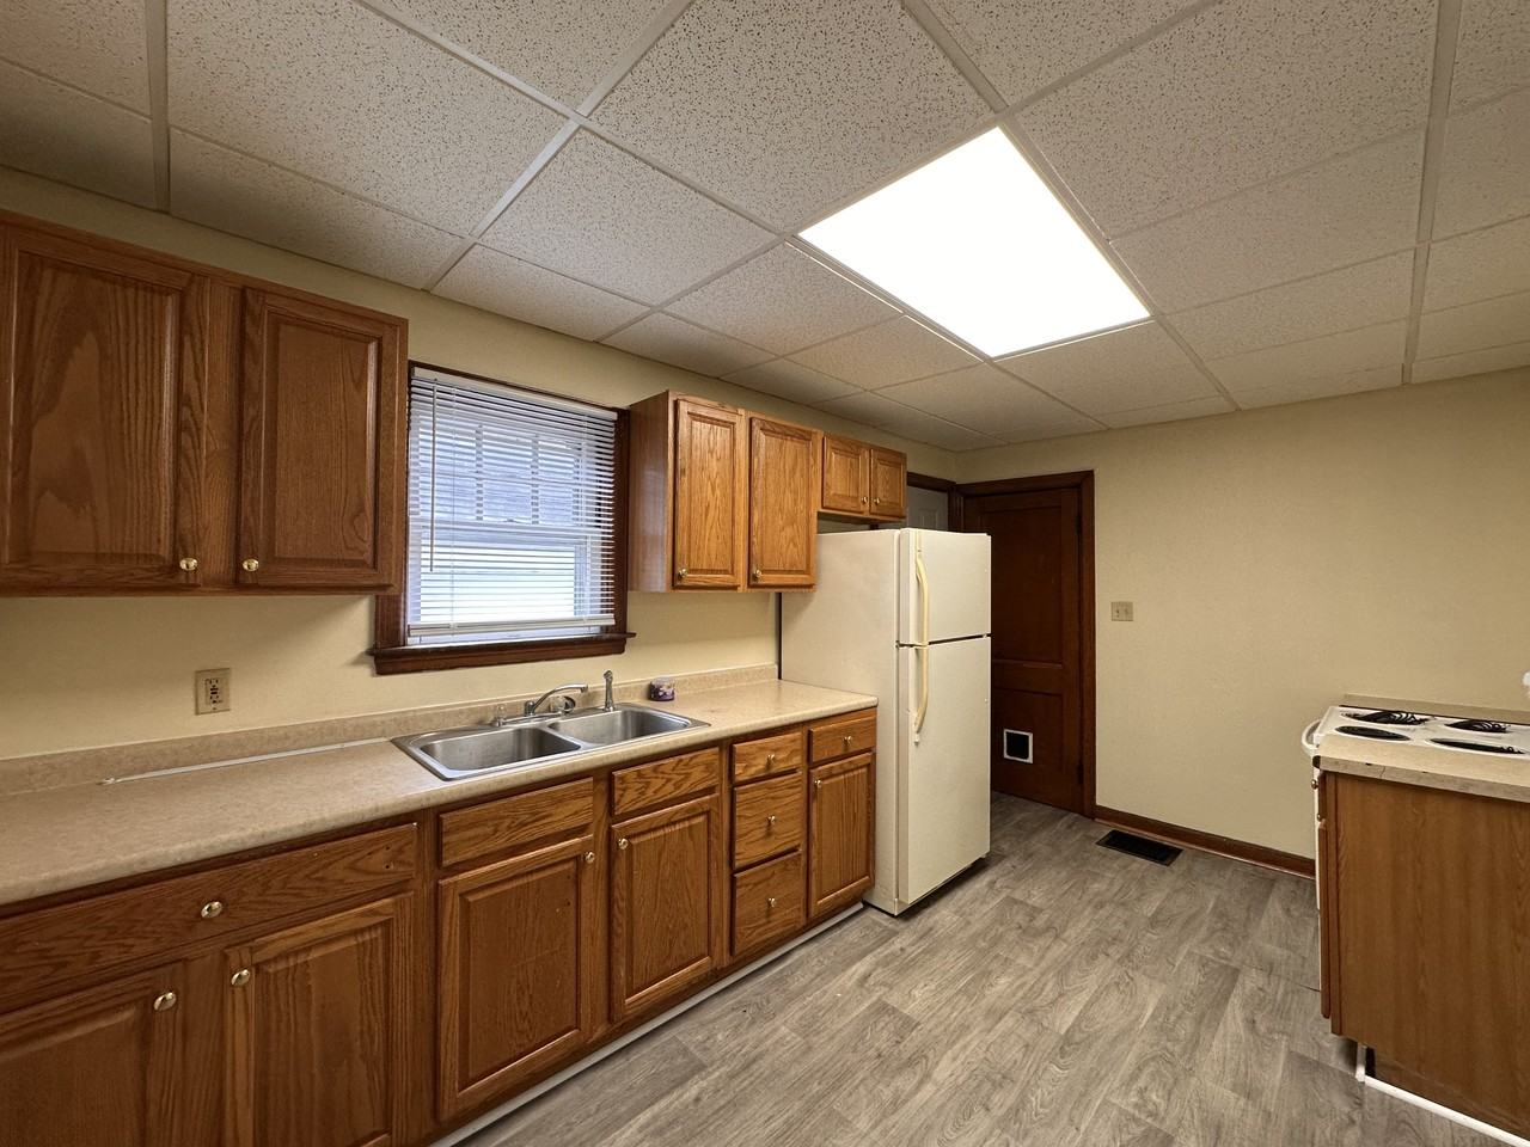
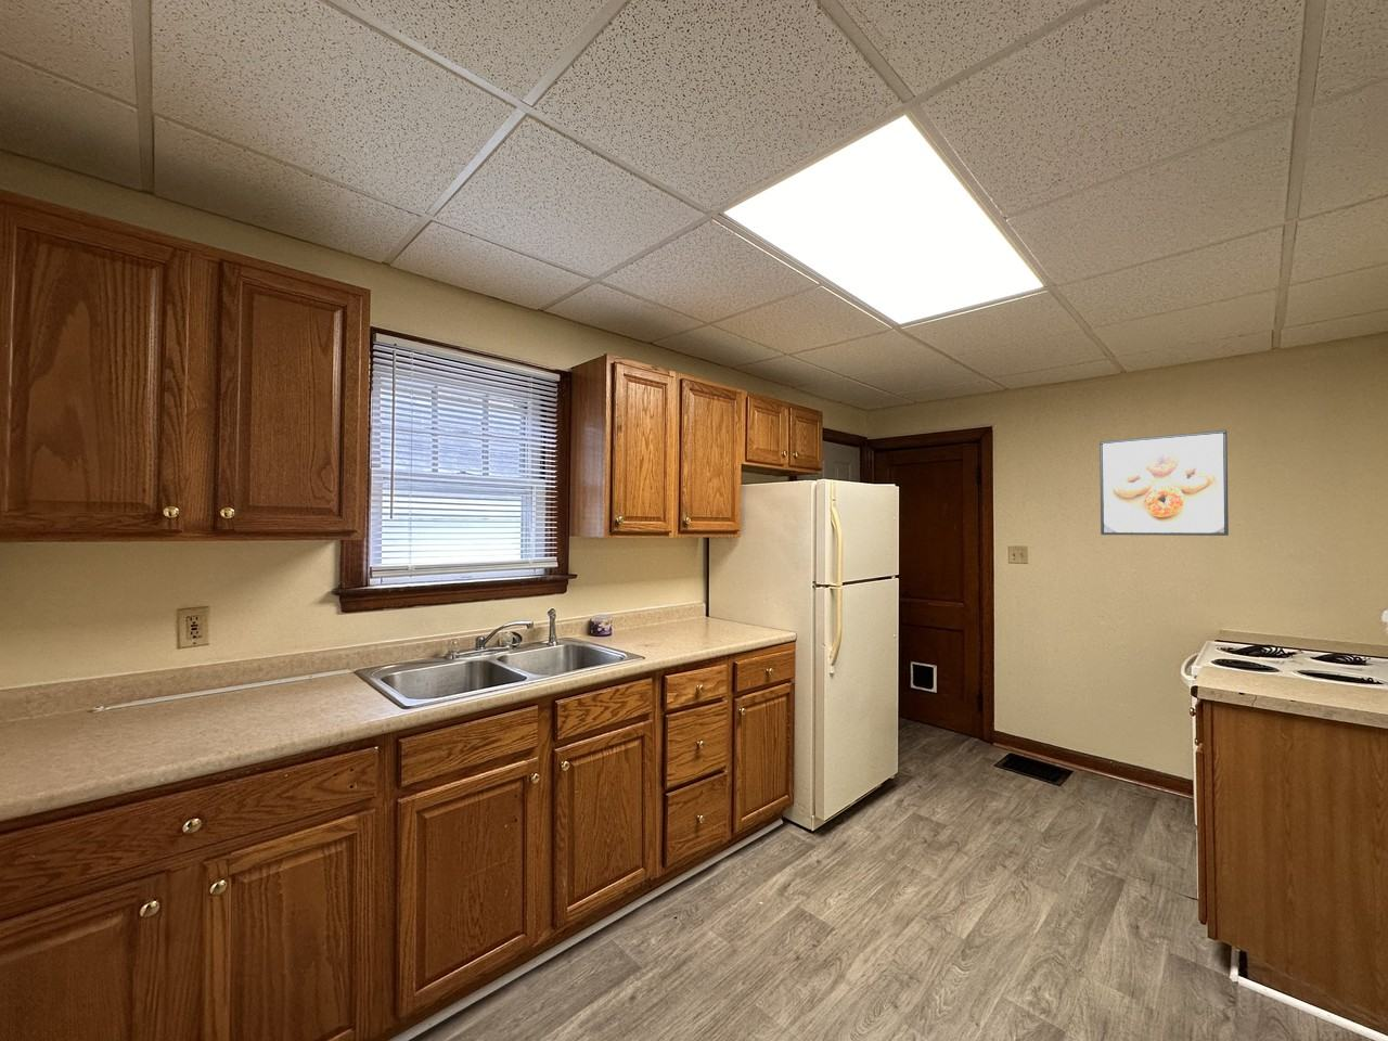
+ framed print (1160, 484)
